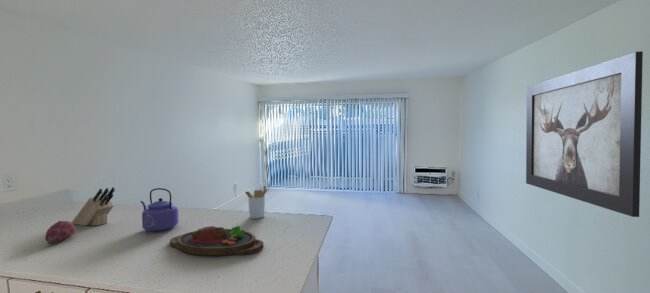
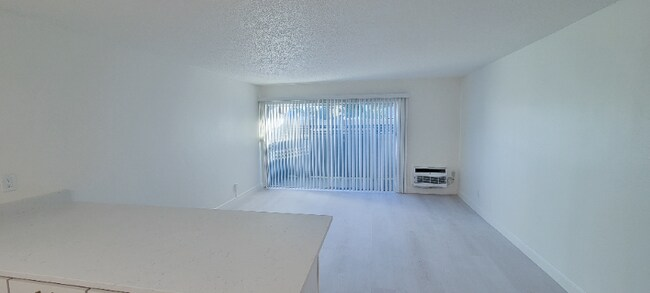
- knife block (94, 205)
- fruit (60, 230)
- utensil holder (258, 202)
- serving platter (216, 235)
- kettle (156, 207)
- wall art (568, 135)
